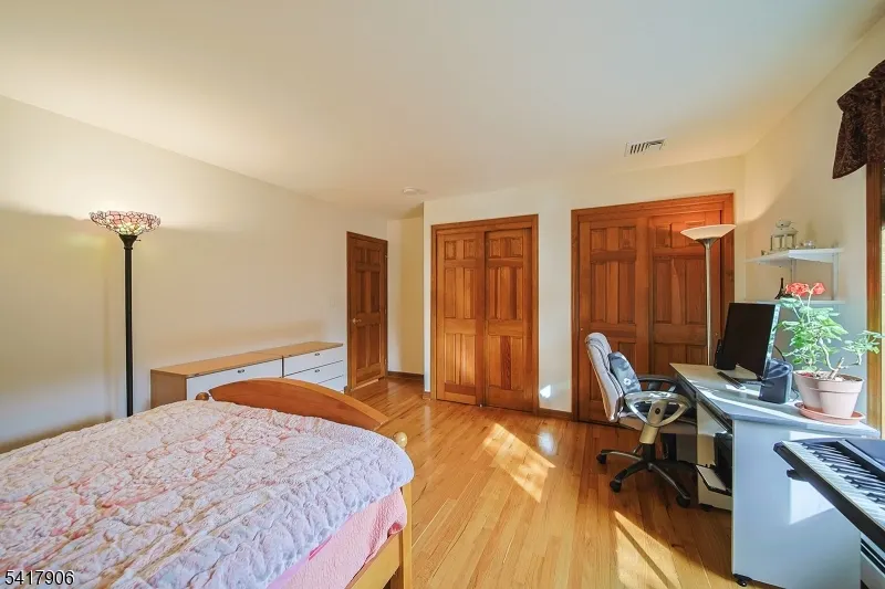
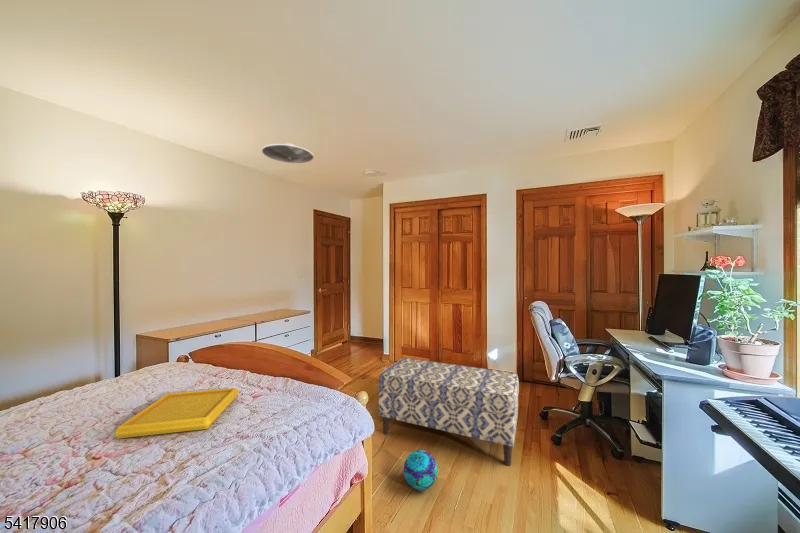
+ bench (448, 403)
+ serving tray (185, 409)
+ ceiling light (288, 153)
+ decorative ball (420, 469)
